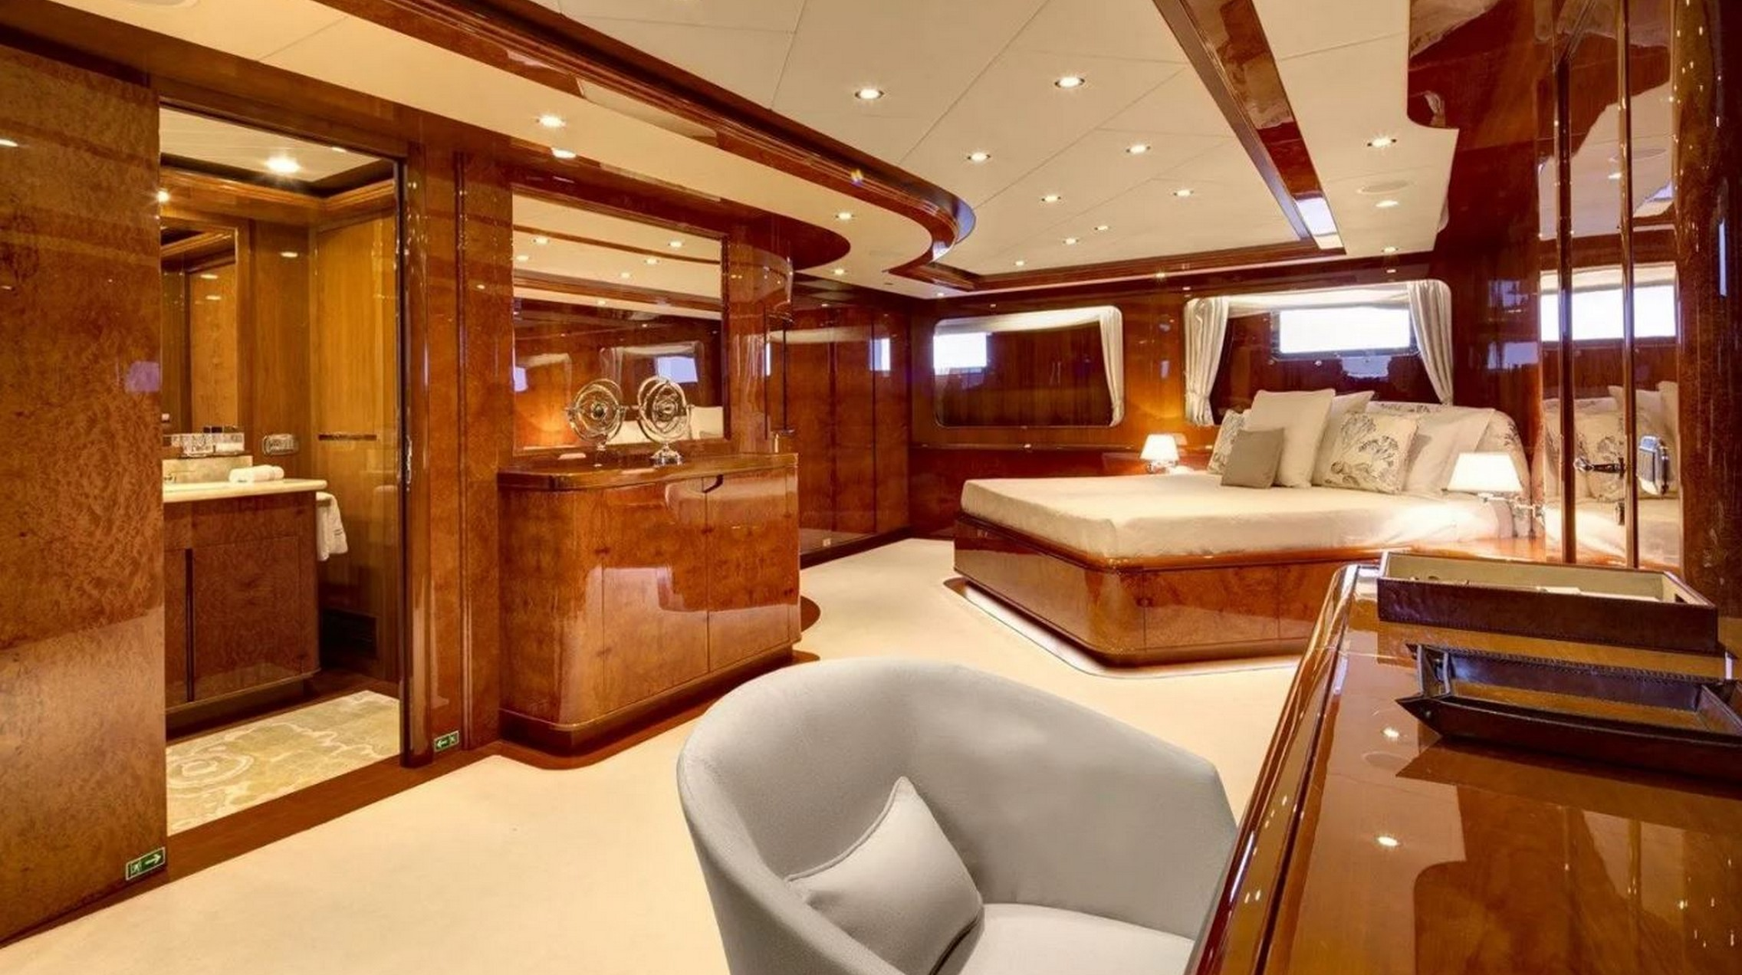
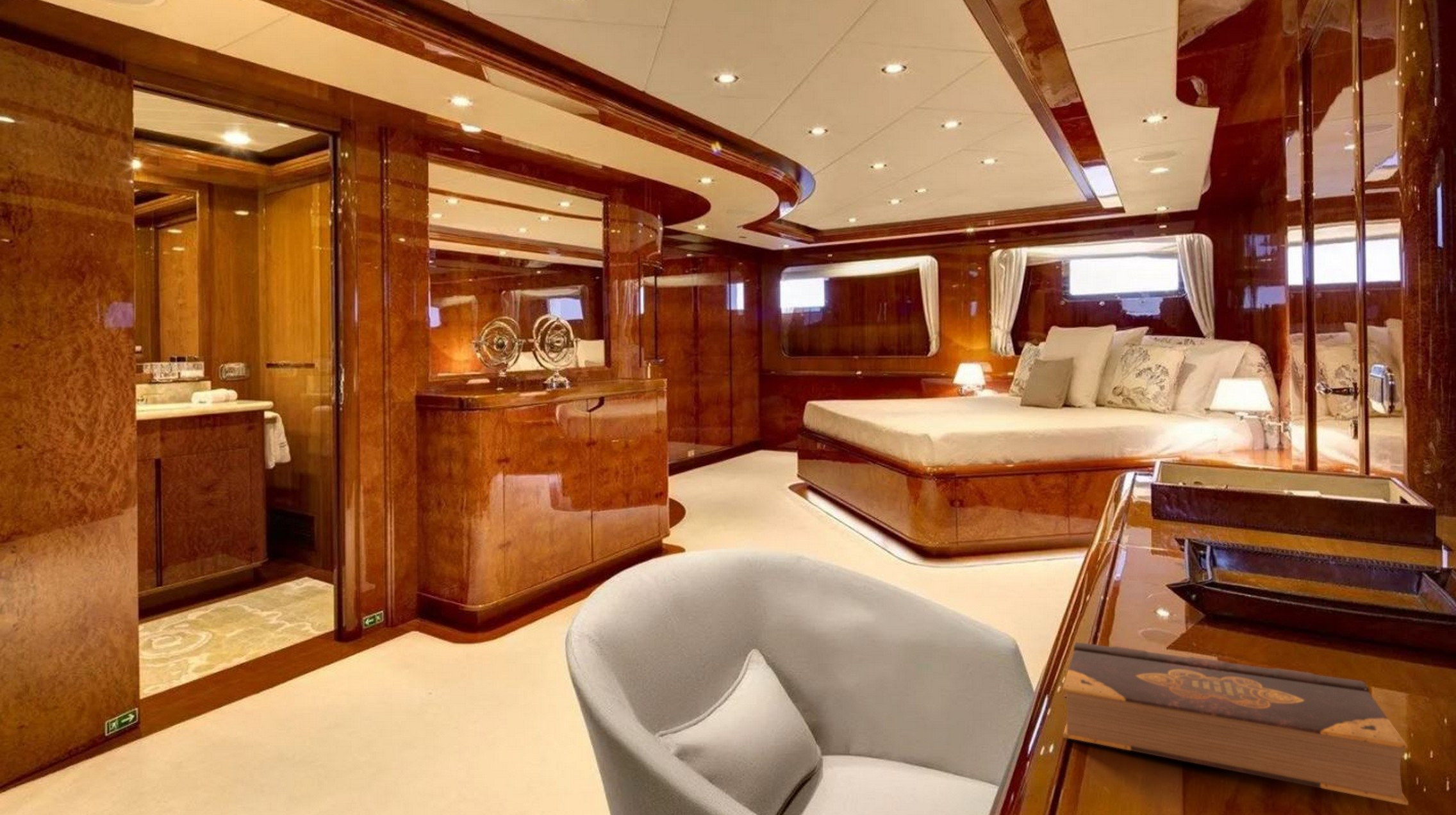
+ book (1187, 704)
